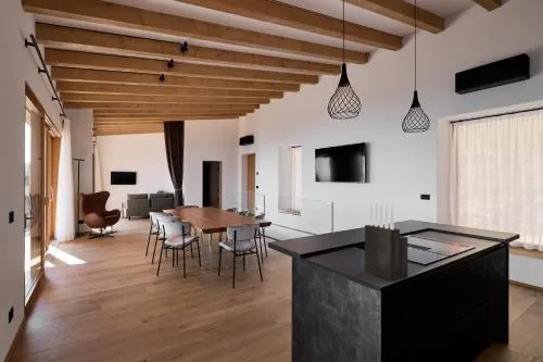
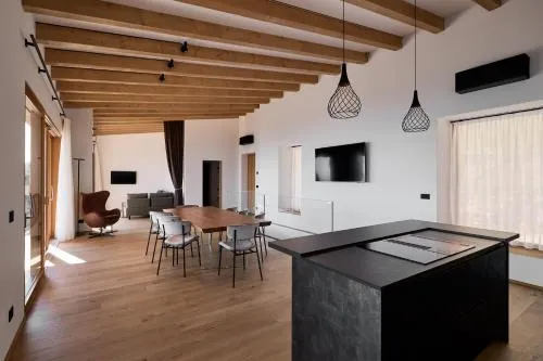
- knife block (387, 238)
